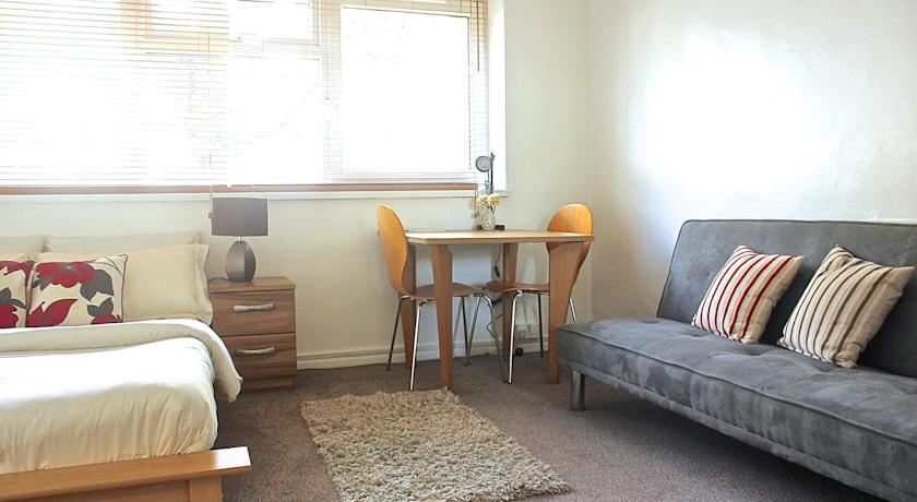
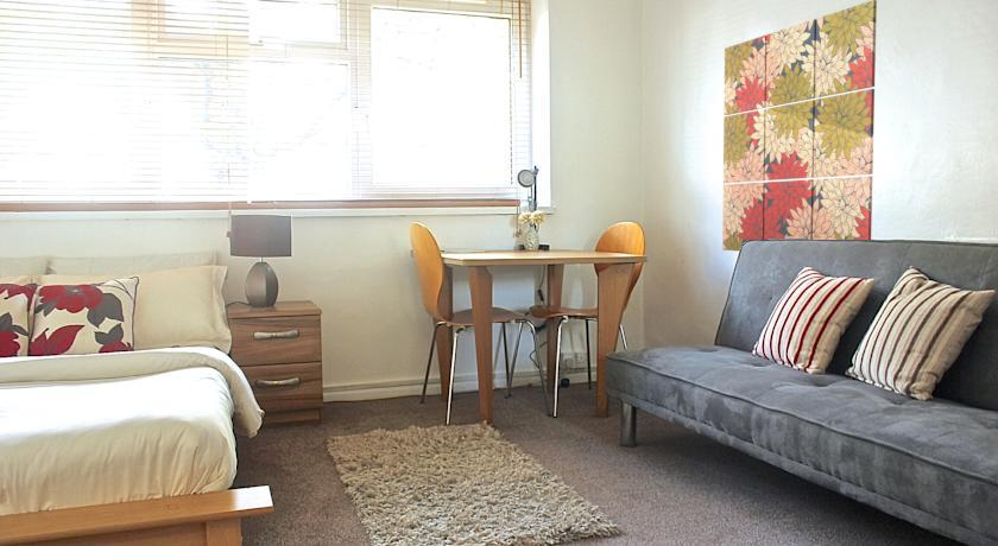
+ wall art (789, 141)
